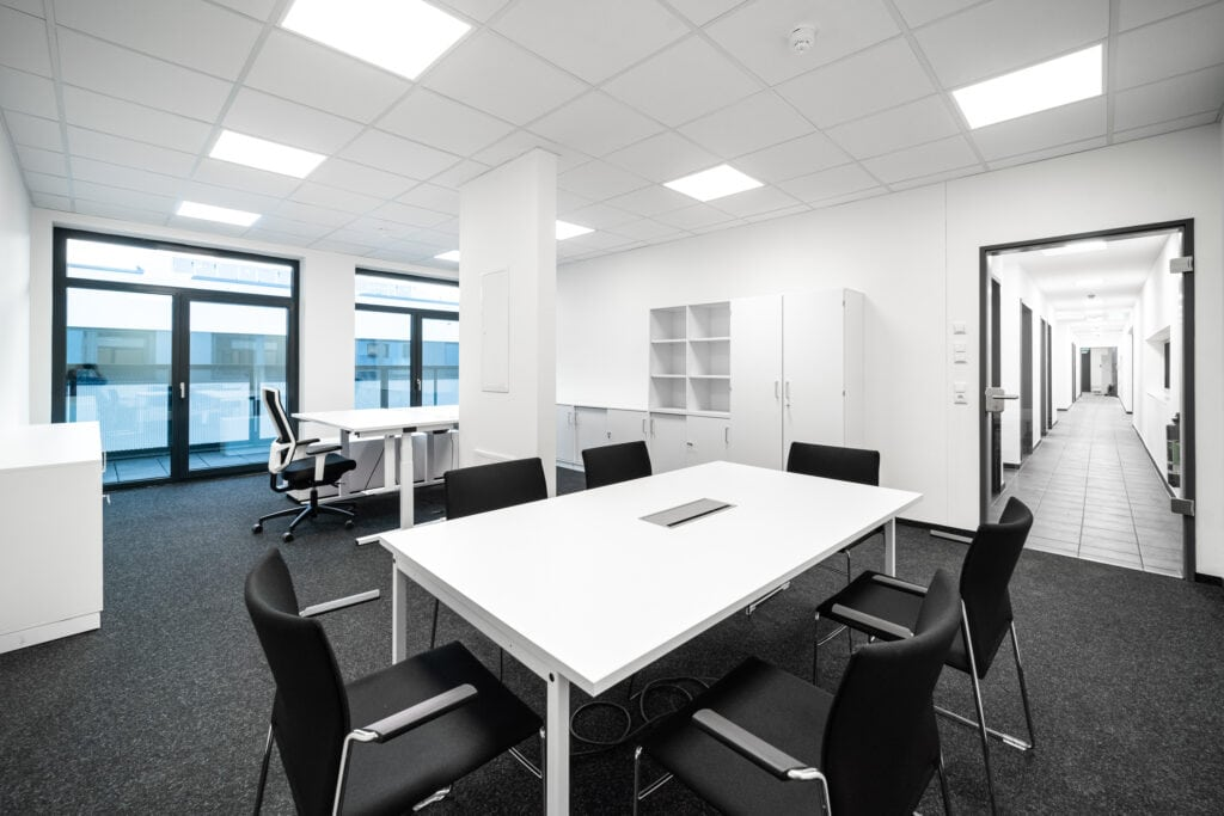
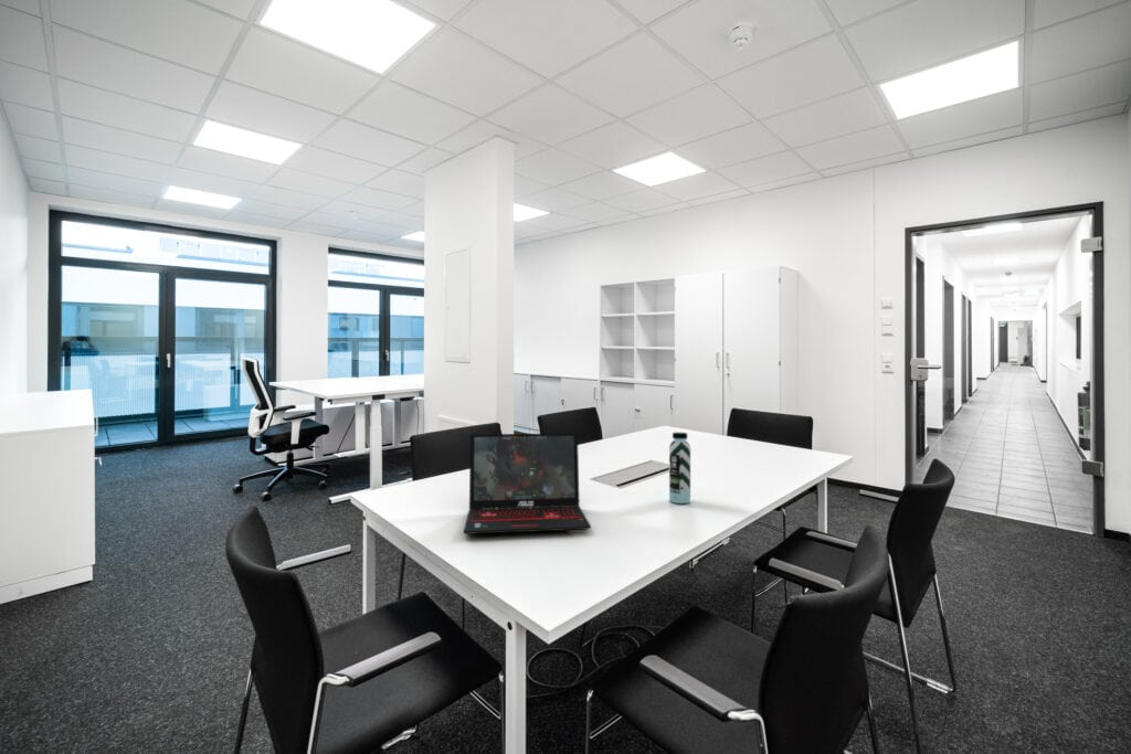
+ water bottle (679, 467)
+ laptop (526, 479)
